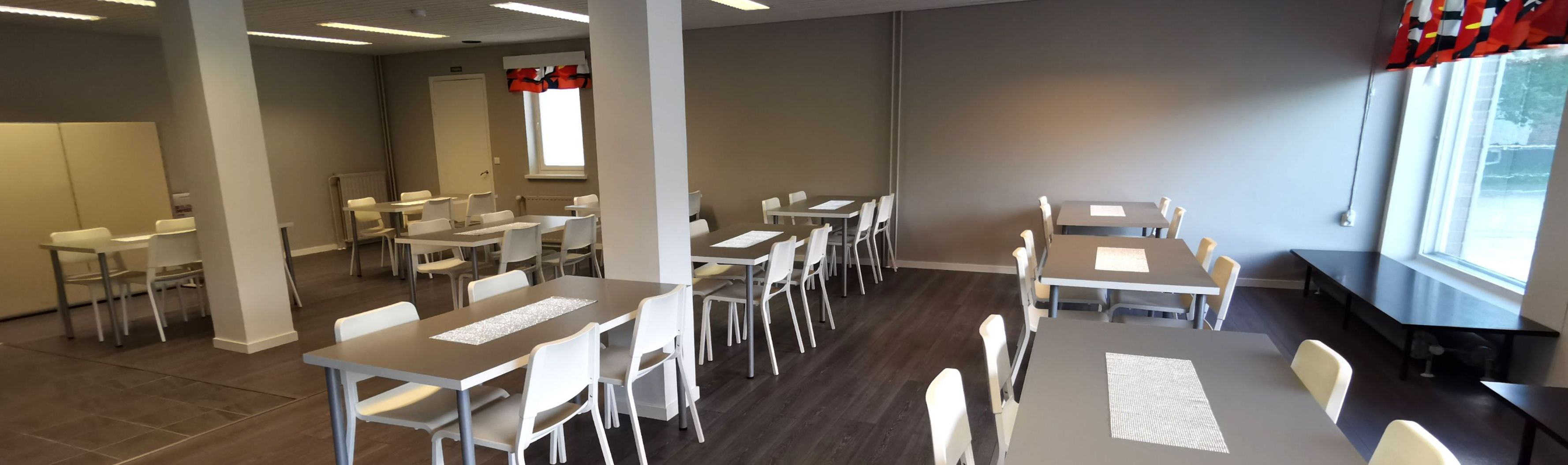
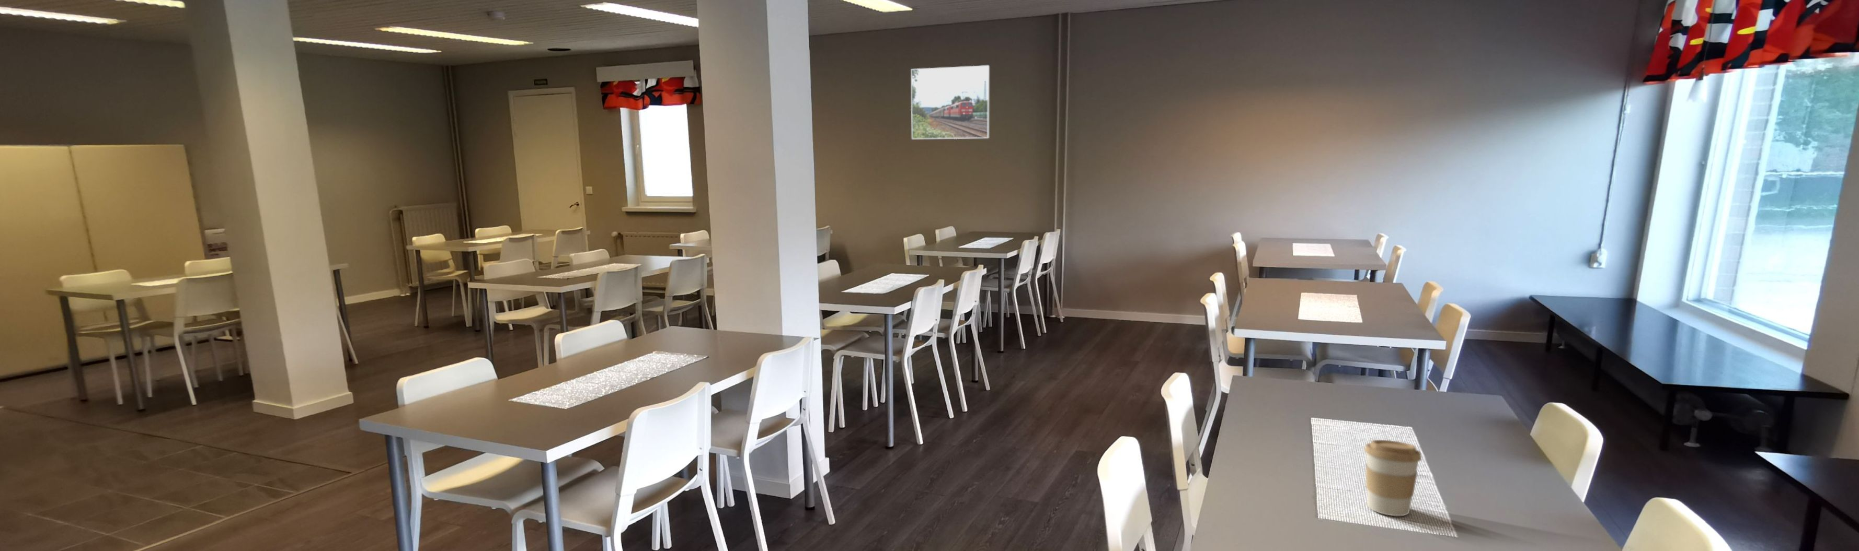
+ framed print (950, 103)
+ coffee cup (1391, 475)
